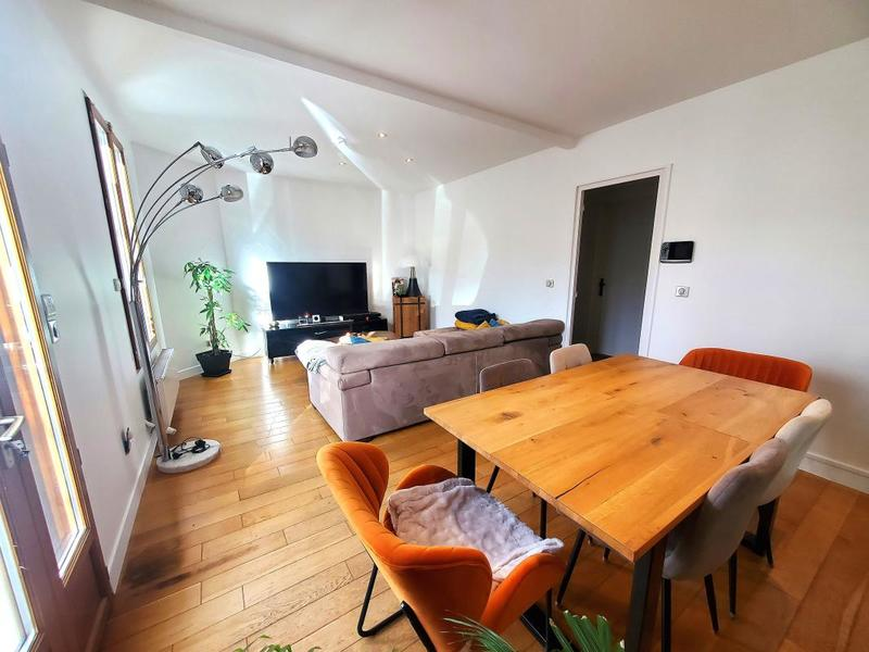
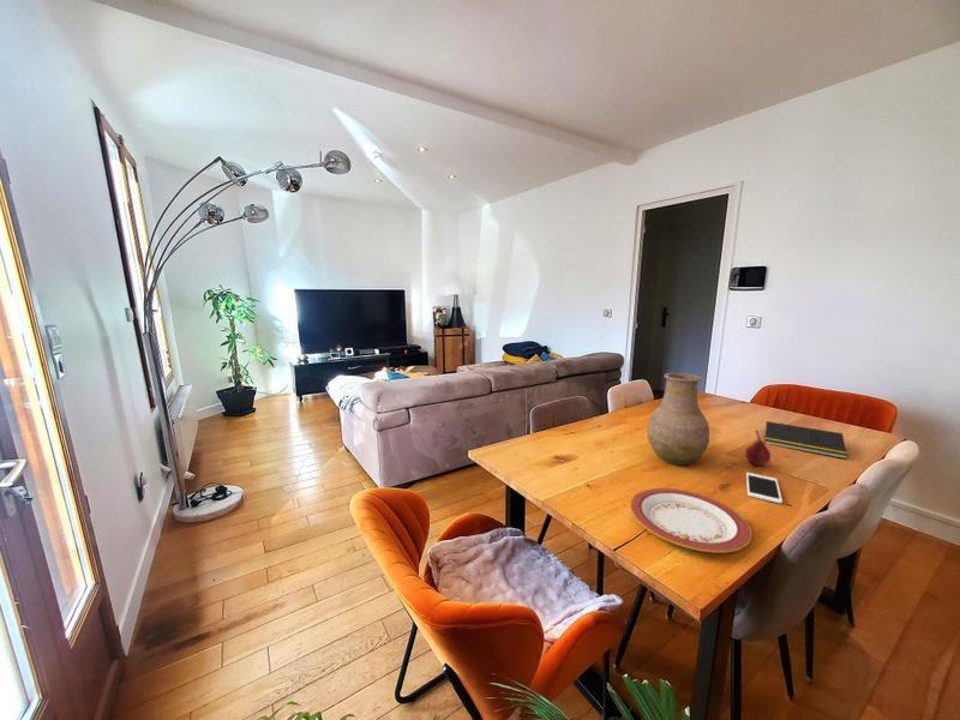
+ notepad (803, 438)
+ vase (678, 418)
+ cell phone (762, 486)
+ fruit (758, 448)
+ plate (685, 518)
